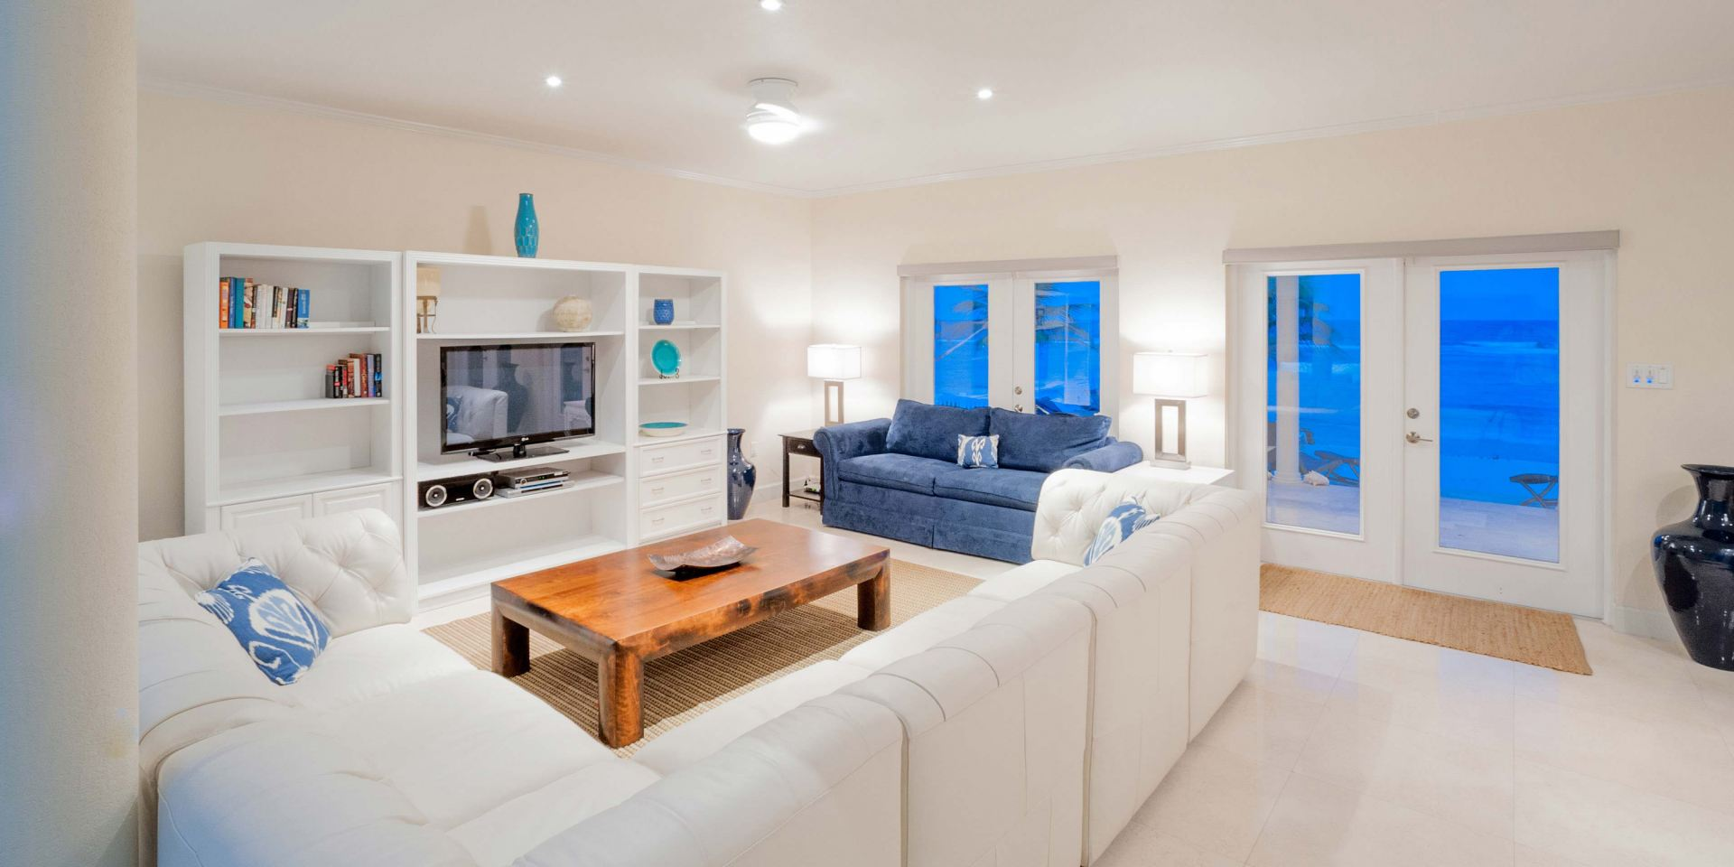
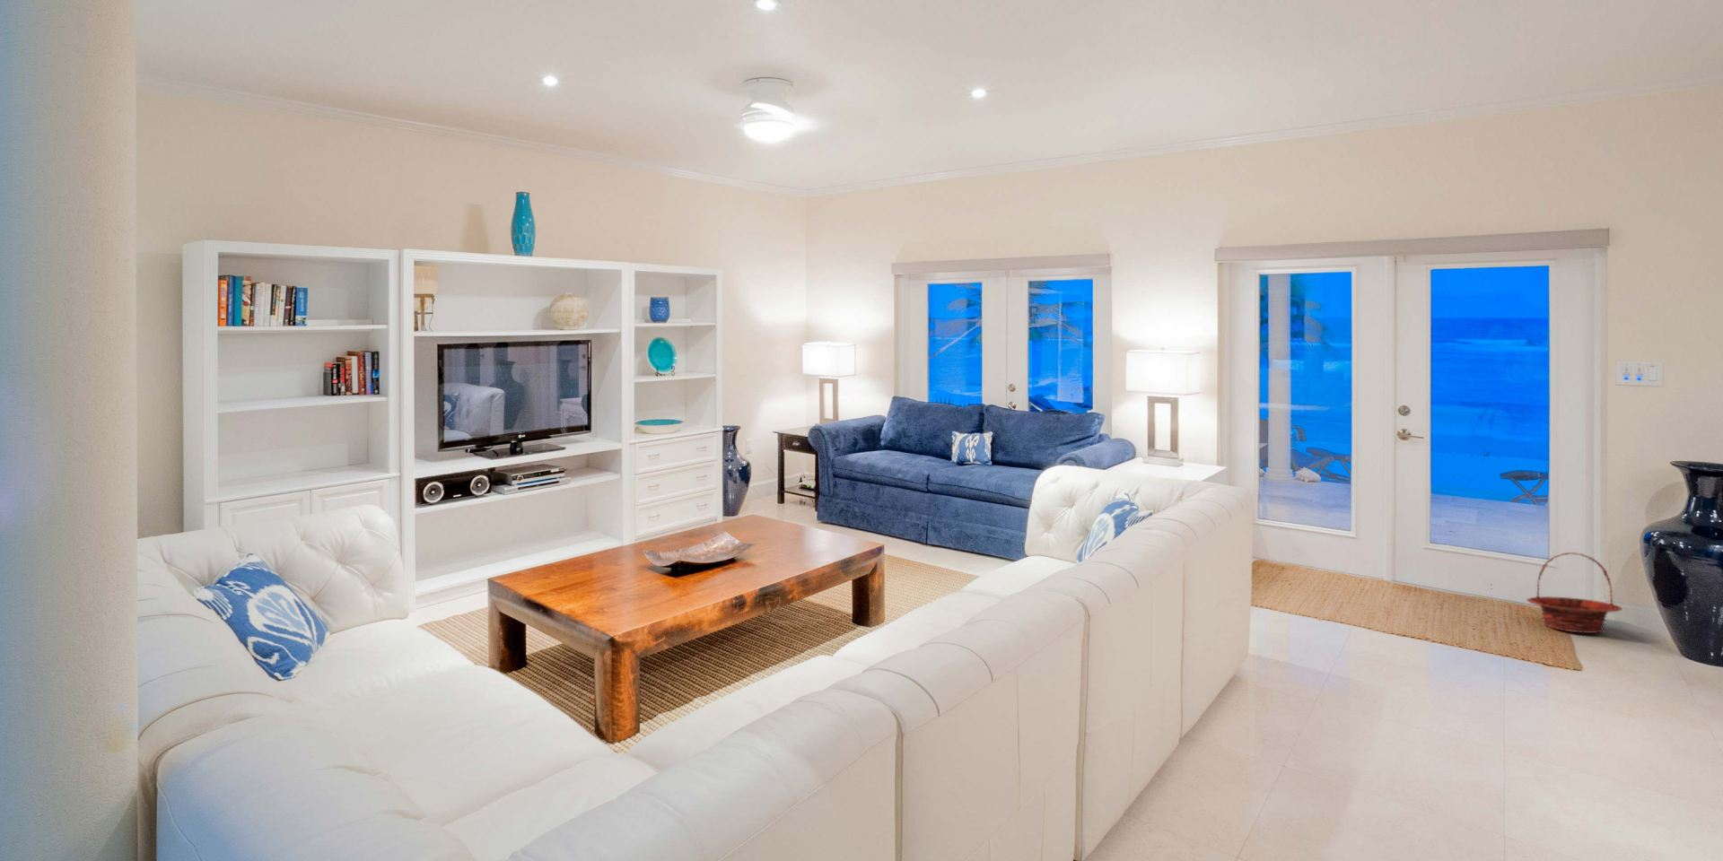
+ basket (1574, 599)
